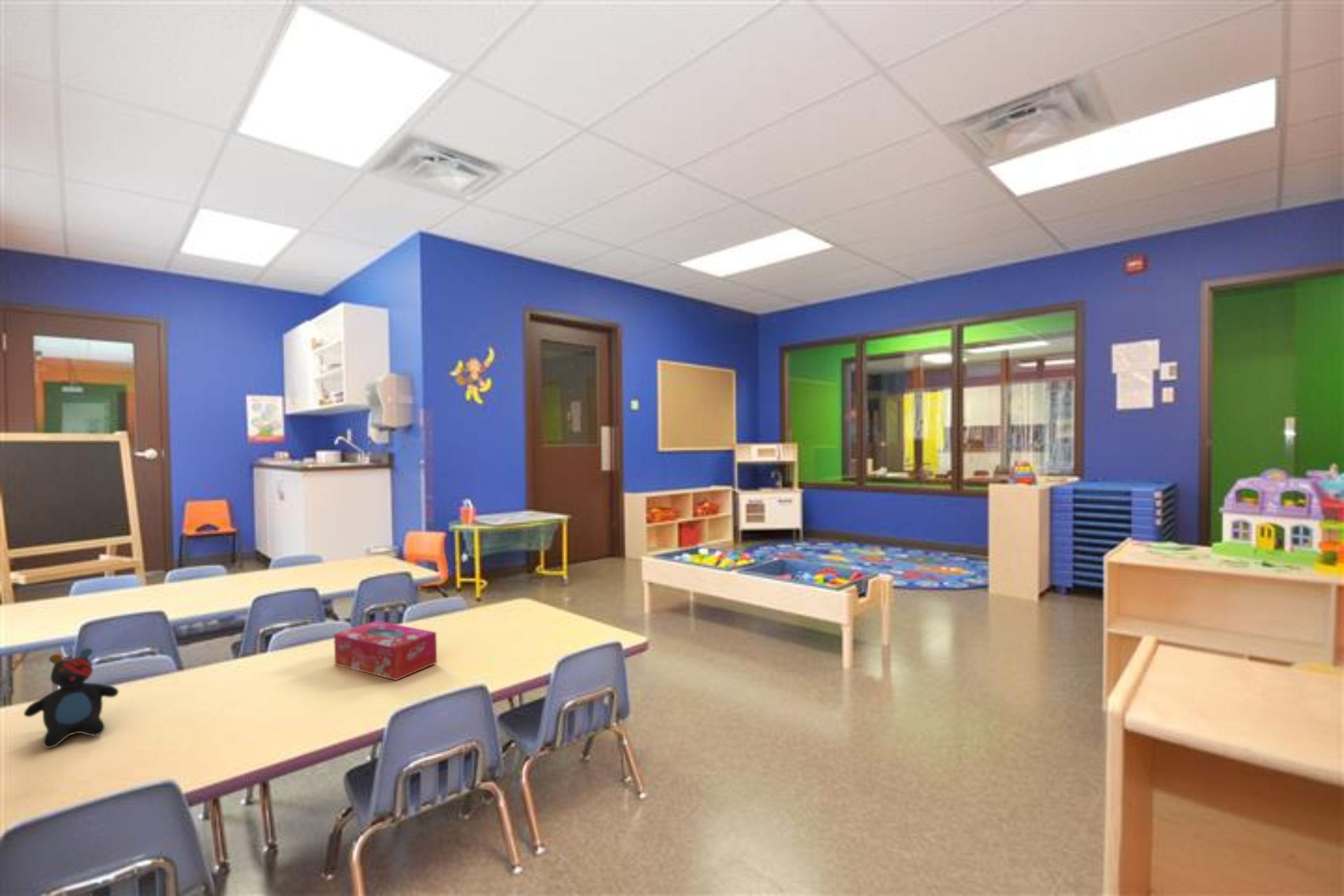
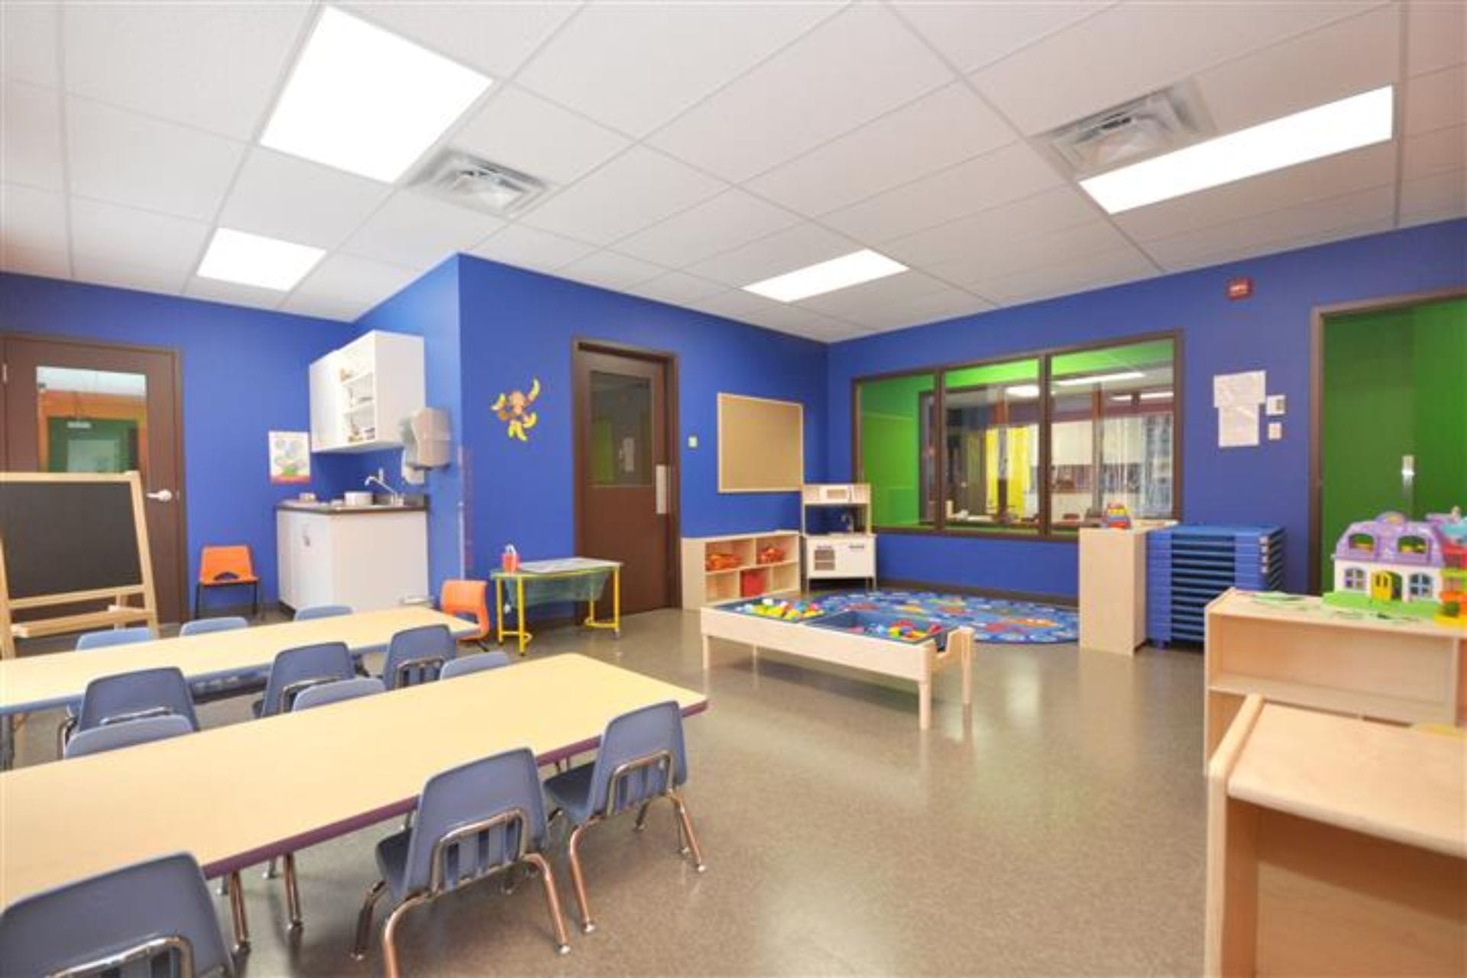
- tissue box (385, 648)
- teddy bear (73, 694)
